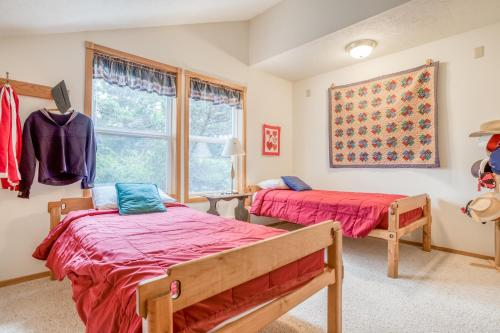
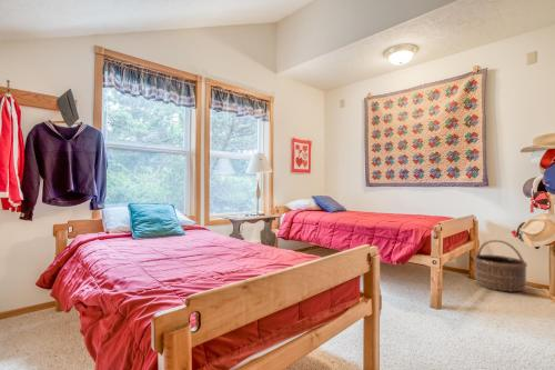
+ basket (498, 262)
